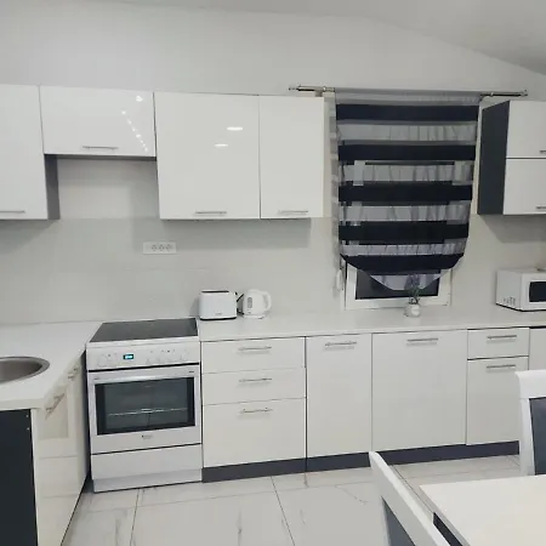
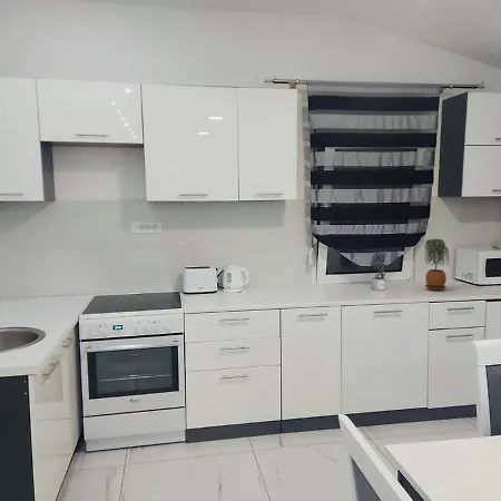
+ potted plant (435, 264)
